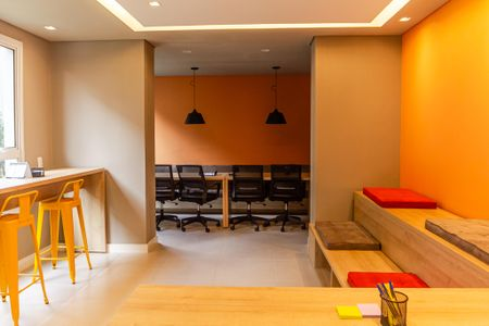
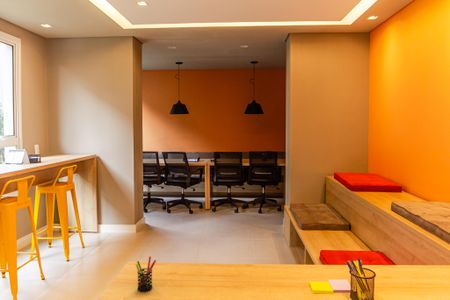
+ pen holder (144, 272)
